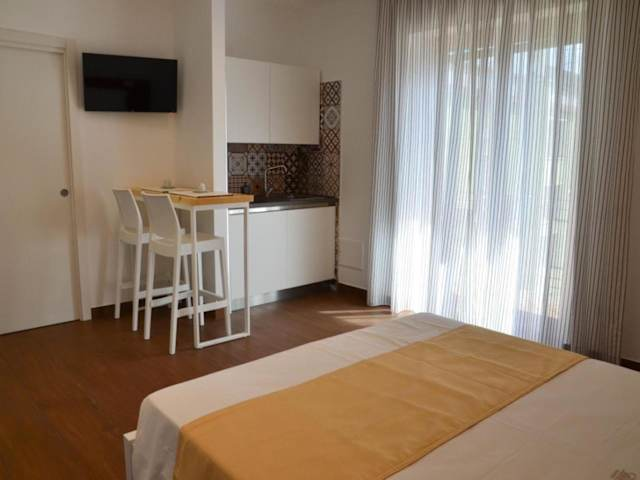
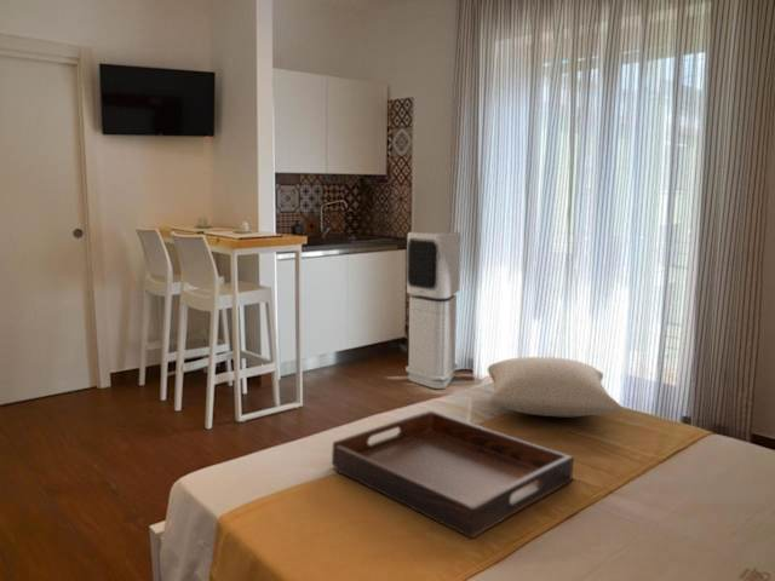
+ pillow (549, 386)
+ air purifier (440, 307)
+ serving tray (447, 461)
